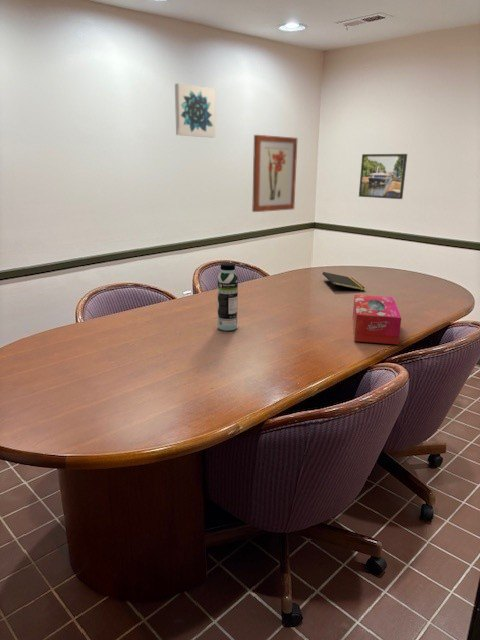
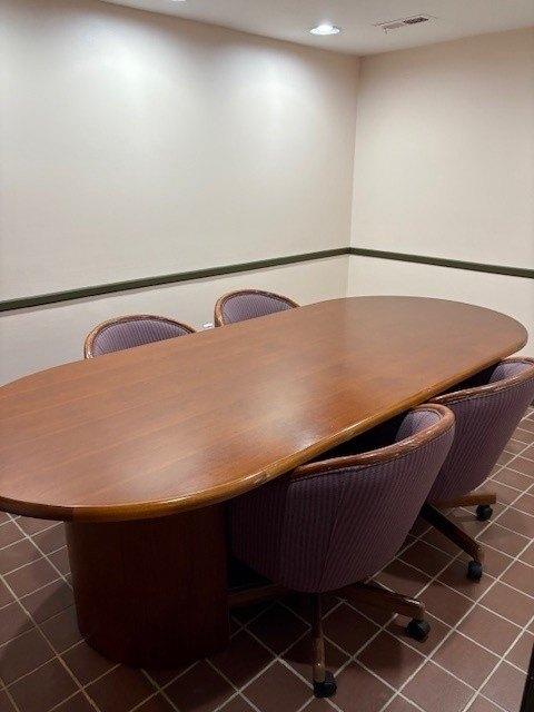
- tissue box (374, 317)
- water bottle (227, 296)
- wall art (195, 111)
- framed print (381, 176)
- notepad (342, 280)
- wall art (275, 174)
